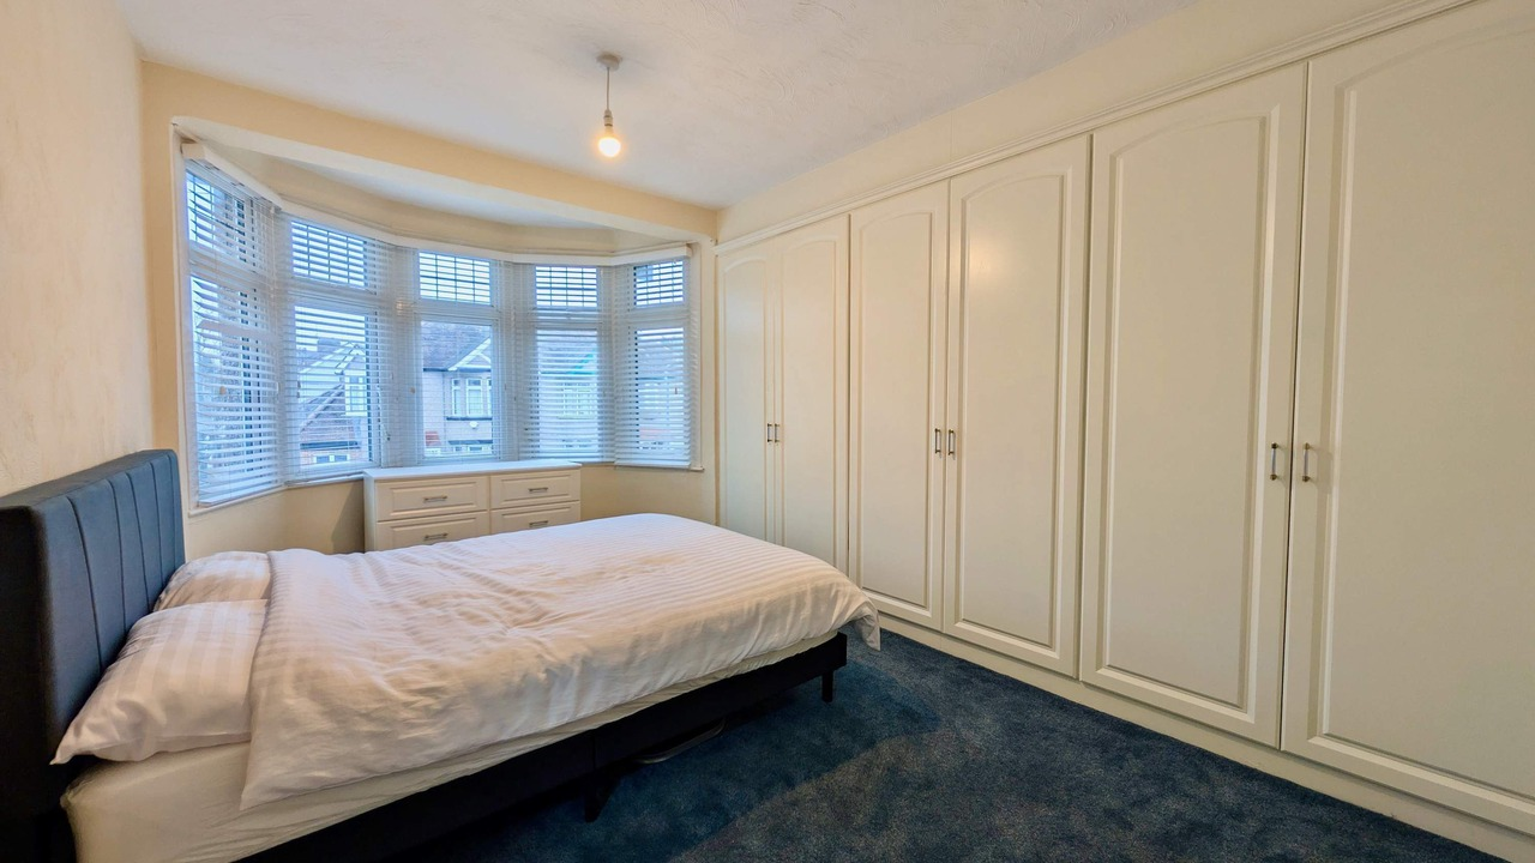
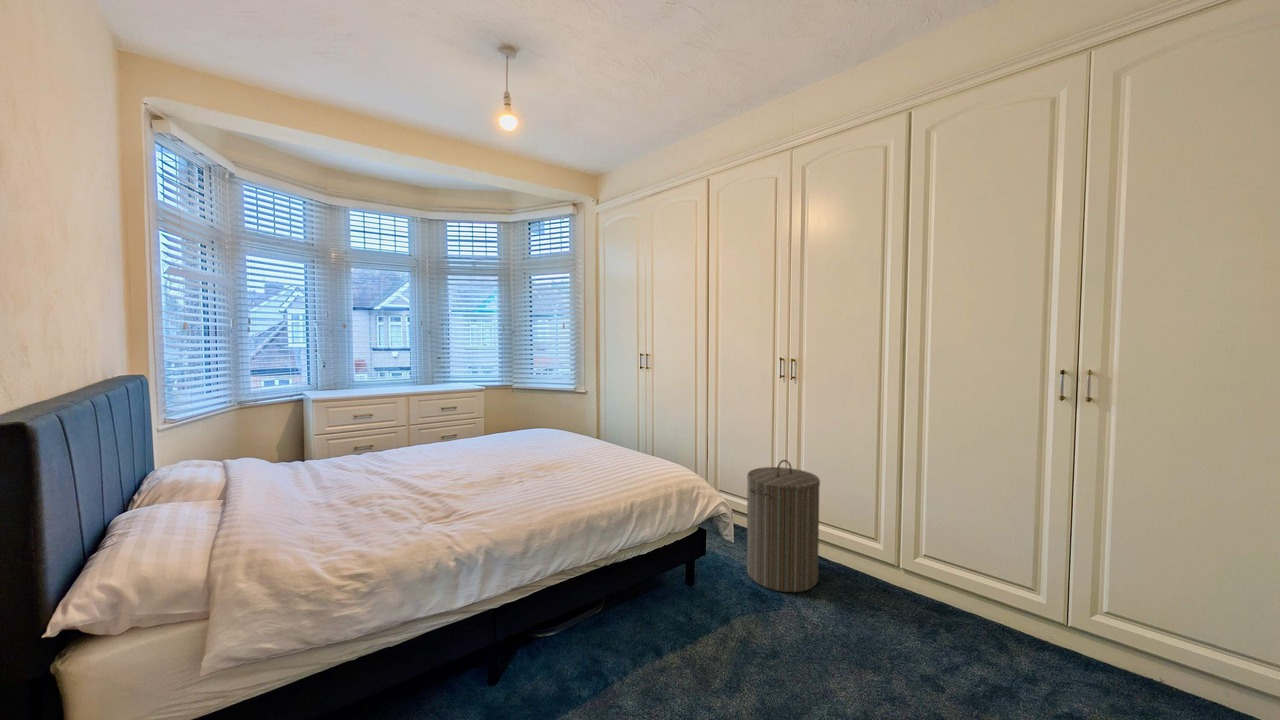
+ laundry hamper (782, 517)
